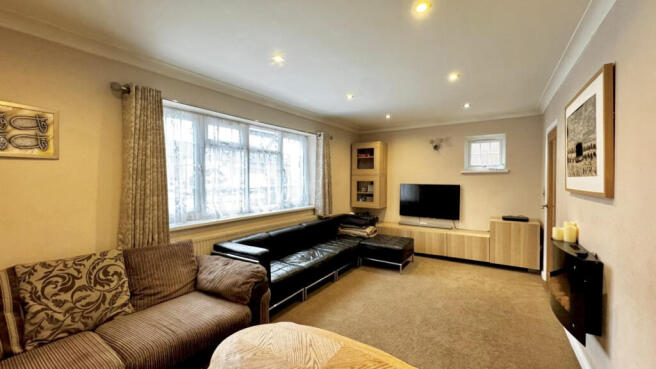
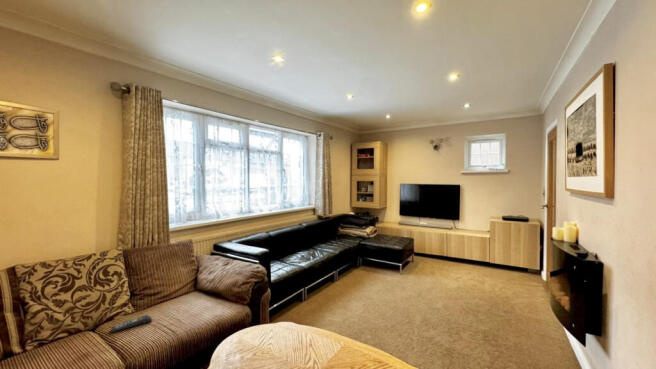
+ remote control (132, 323)
